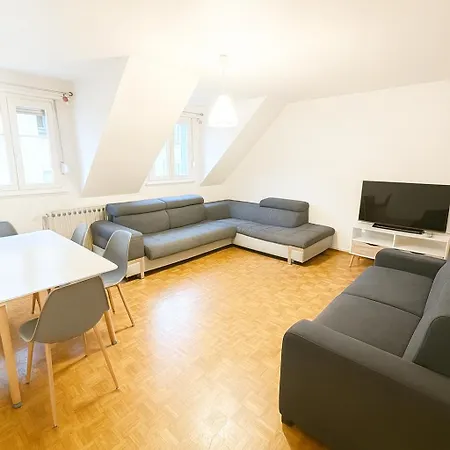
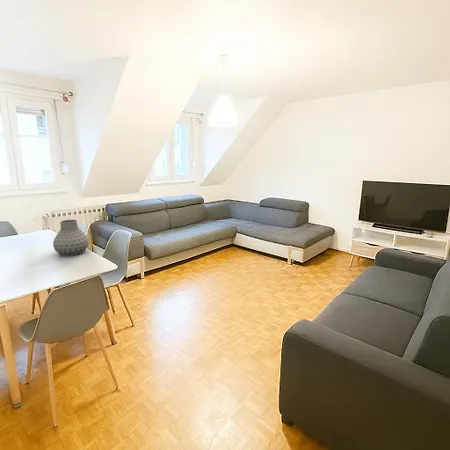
+ vase (70, 236)
